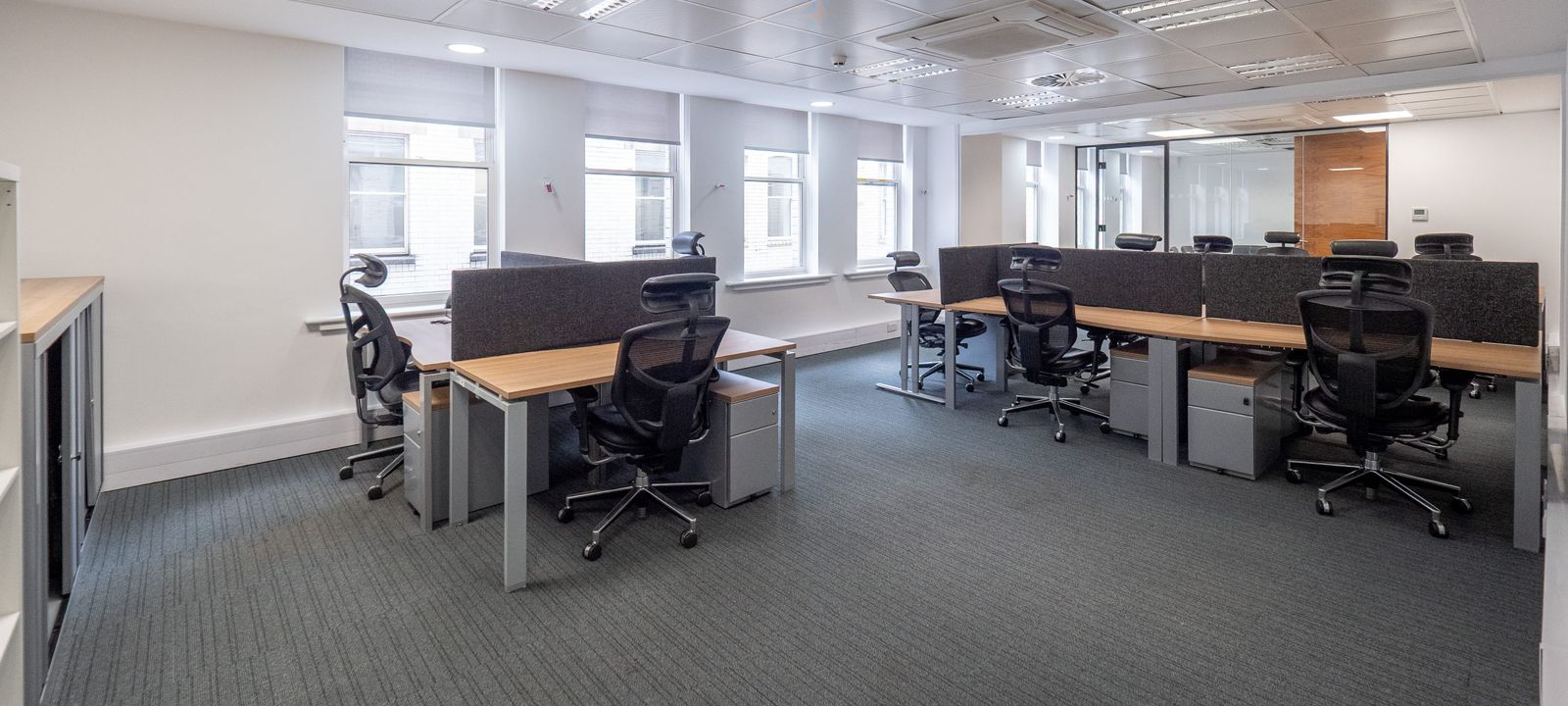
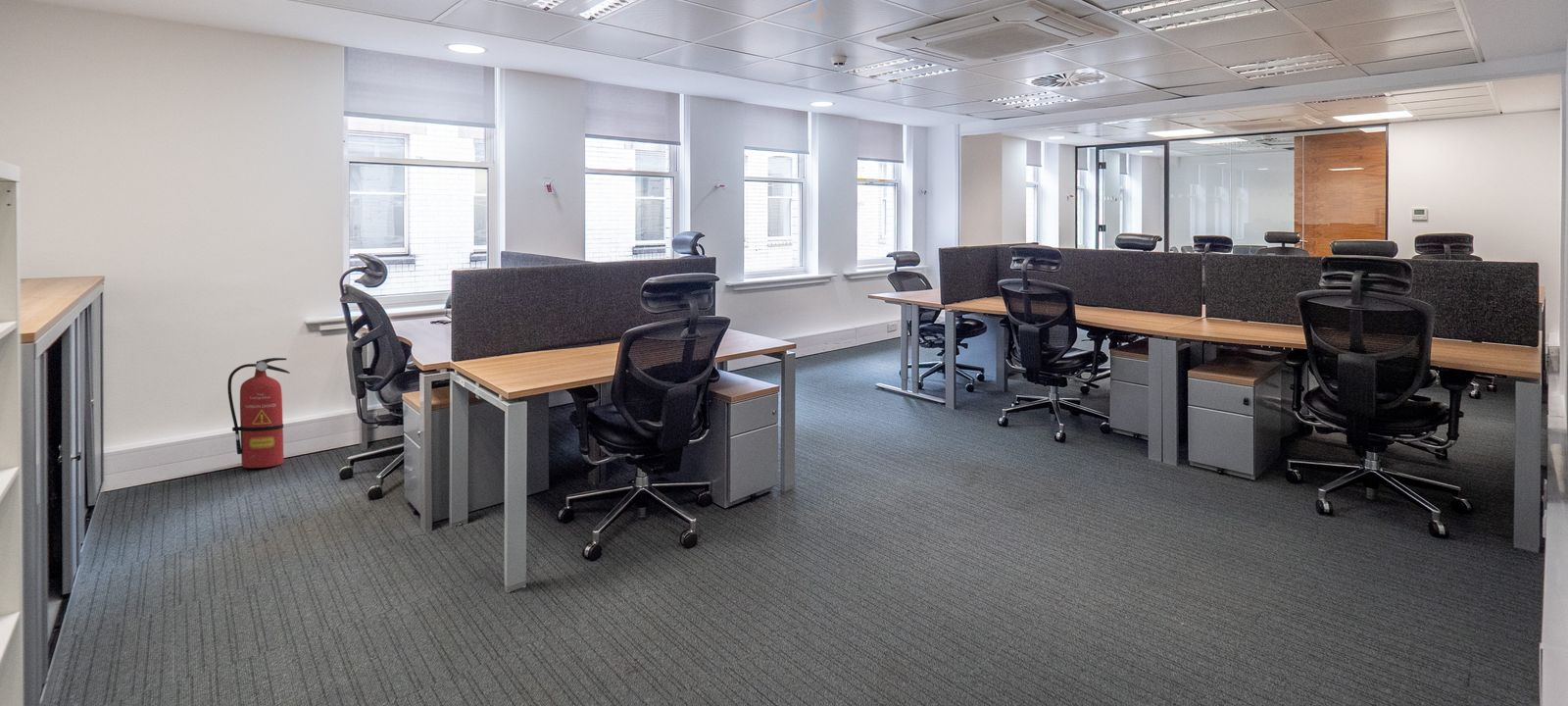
+ fire extinguisher (260, 412)
